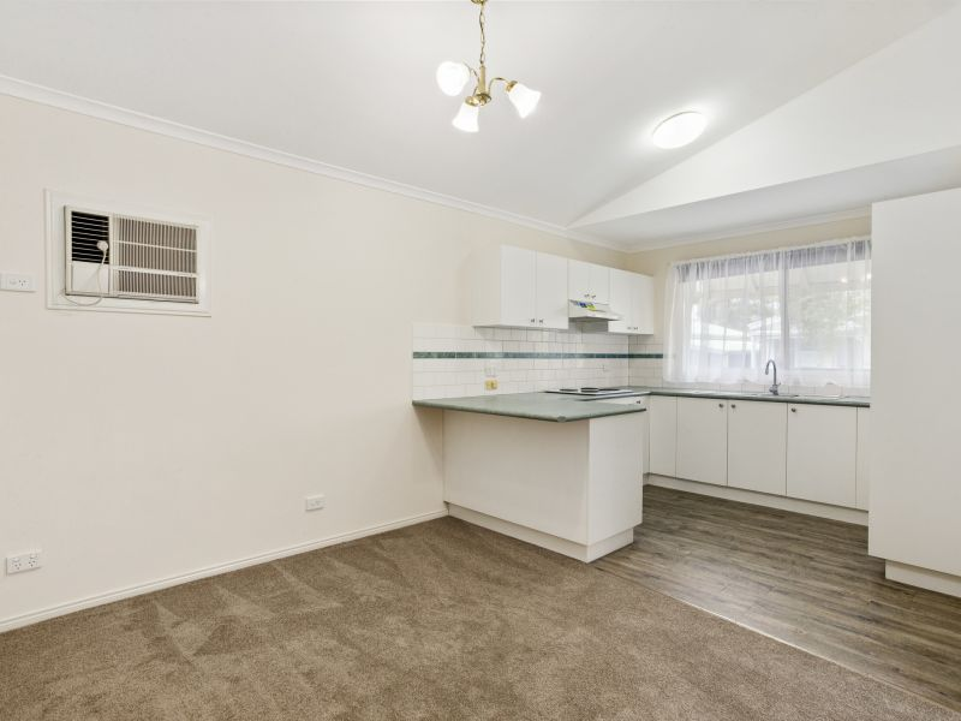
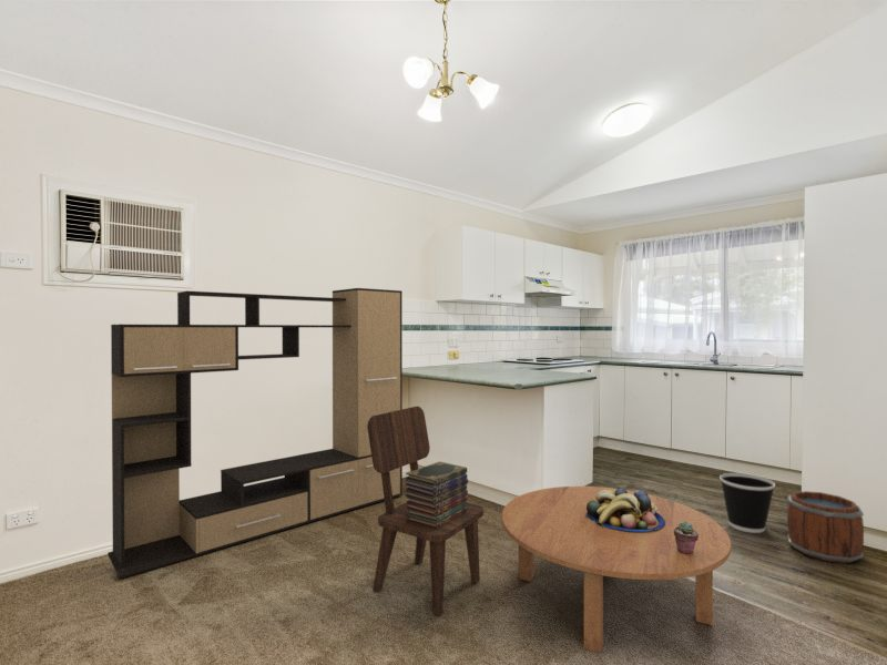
+ bucket (823, 524)
+ book stack (437, 492)
+ coffee table (608, 559)
+ dining chair (408, 504)
+ media console (277, 357)
+ potted succulent (685, 535)
+ wastebasket (746, 503)
+ fruit bowl (625, 504)
